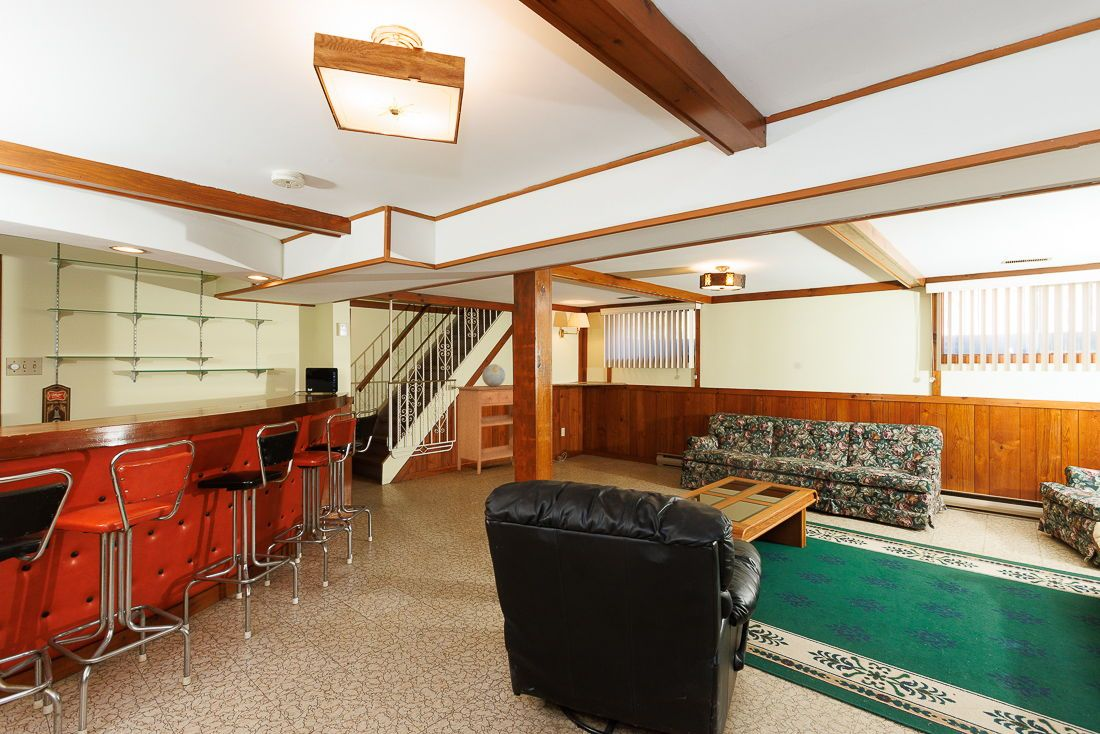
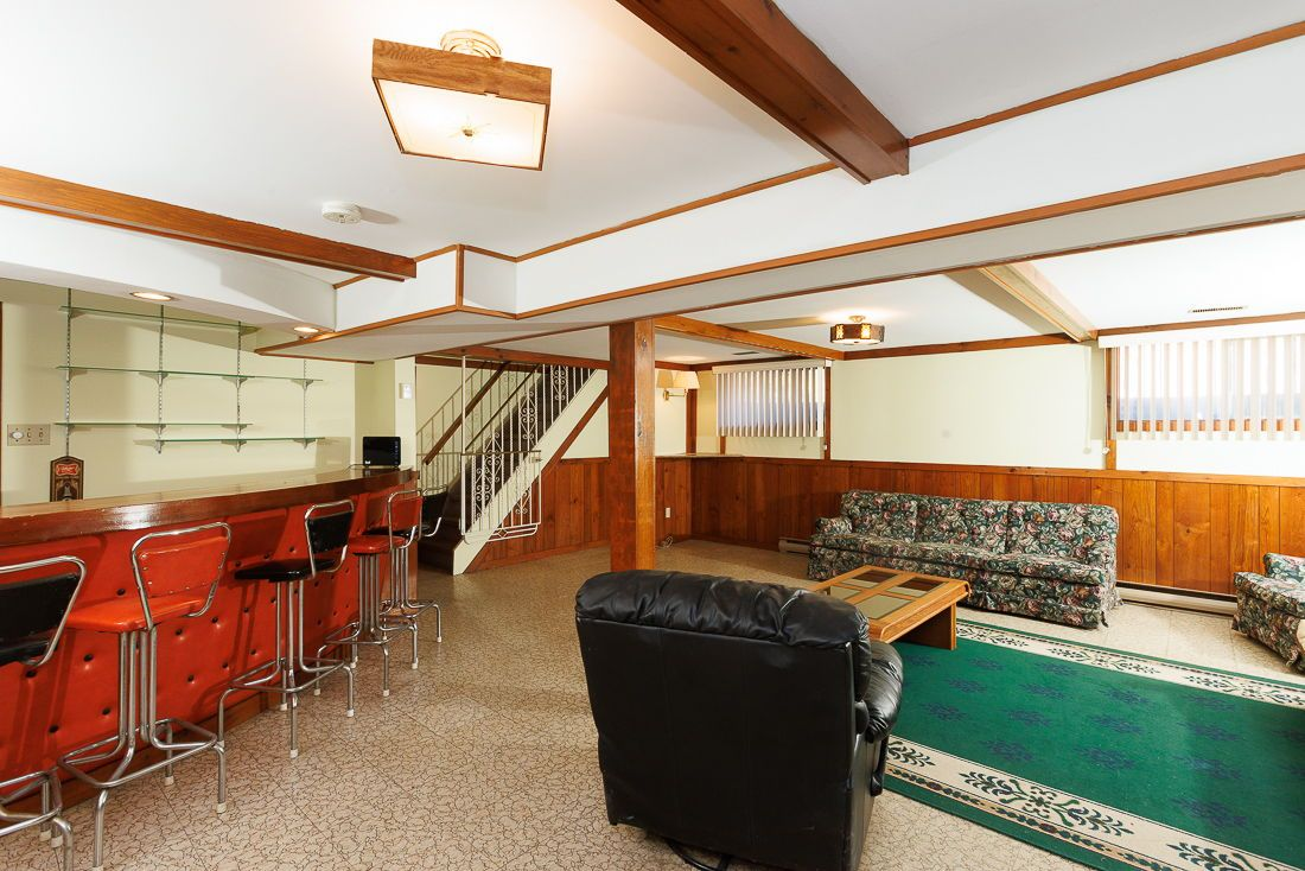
- console table (497, 424)
- decorative globe (493, 375)
